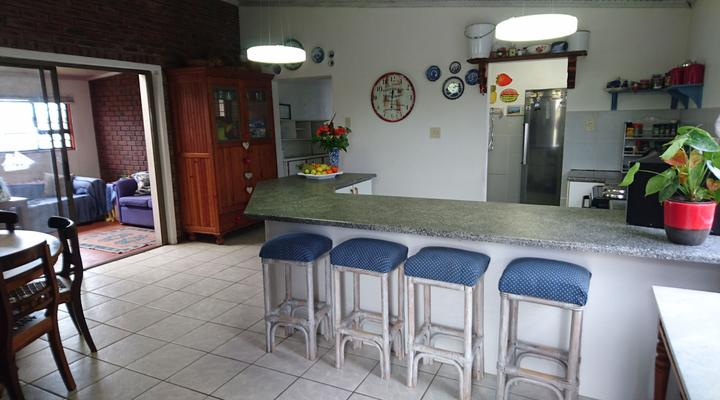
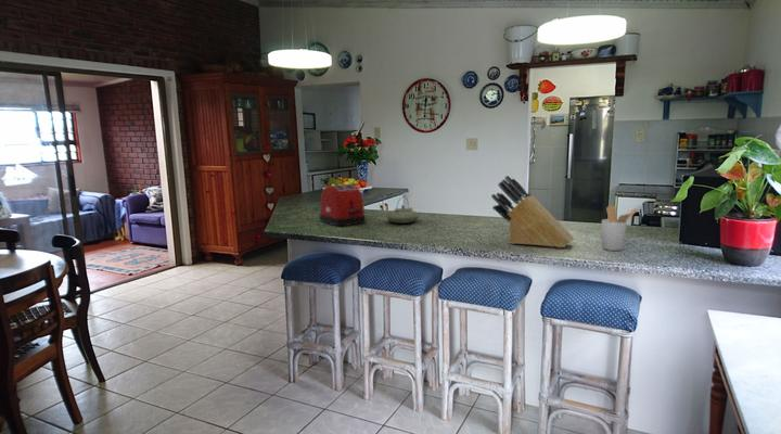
+ knife block (532, 209)
+ teapot (404, 208)
+ utensil holder (619, 228)
+ toaster (341, 203)
